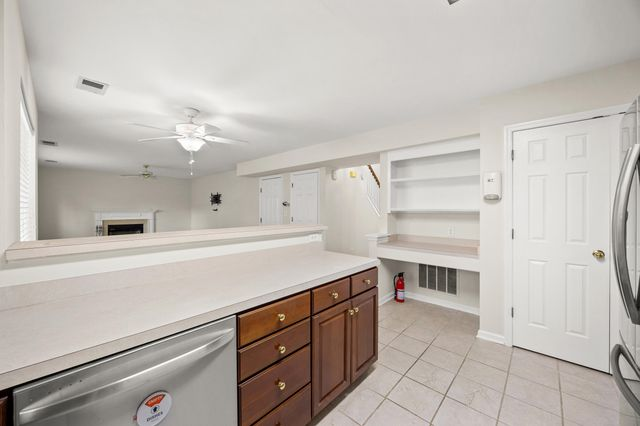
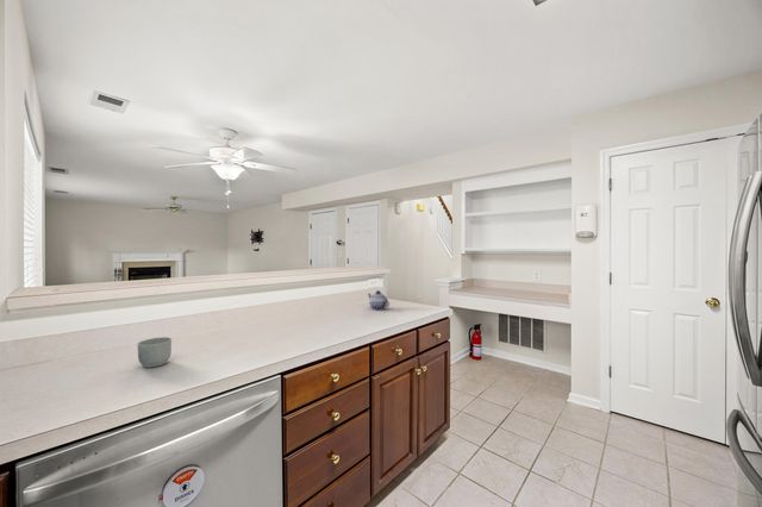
+ mug (154, 351)
+ teapot (377, 299)
